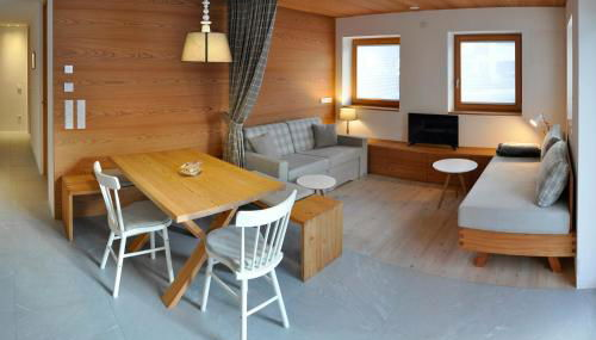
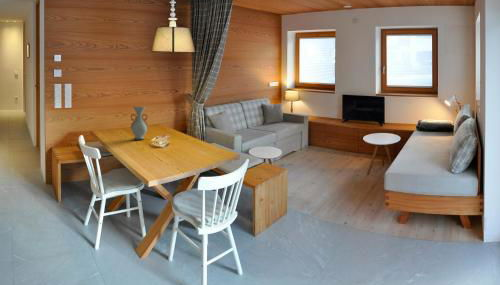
+ vase (139, 122)
